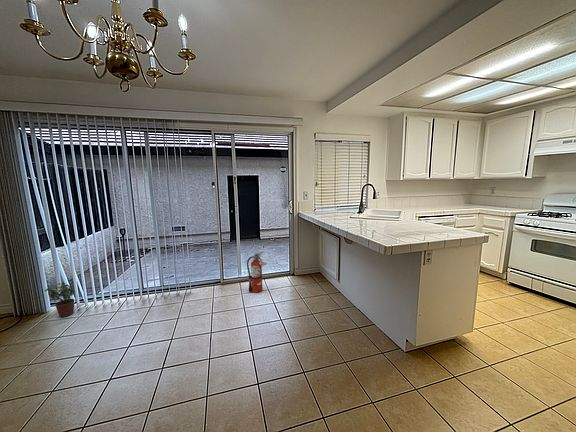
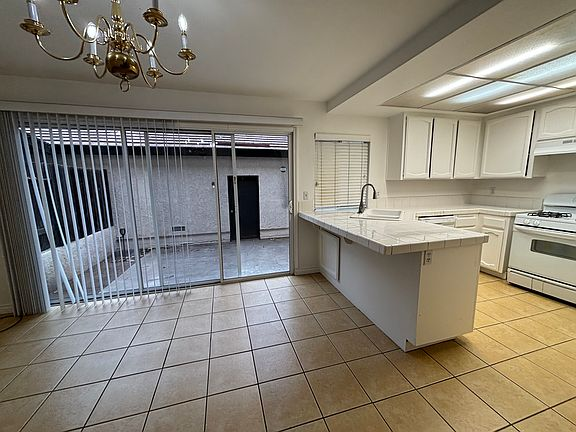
- fire extinguisher (256, 271)
- potted plant (64, 298)
